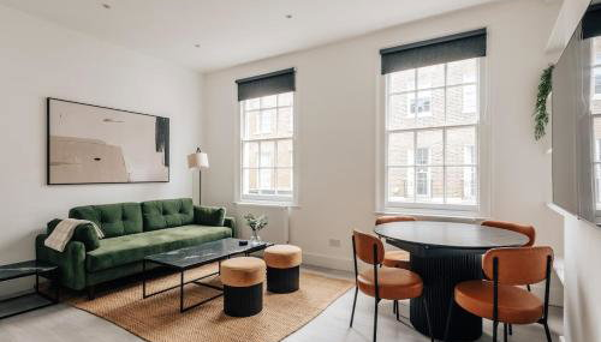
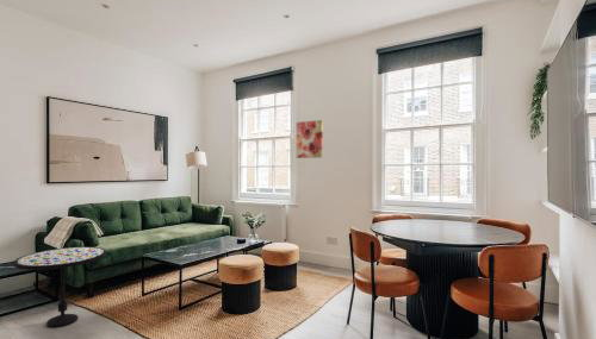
+ wall art (309, 139)
+ side table (62, 288)
